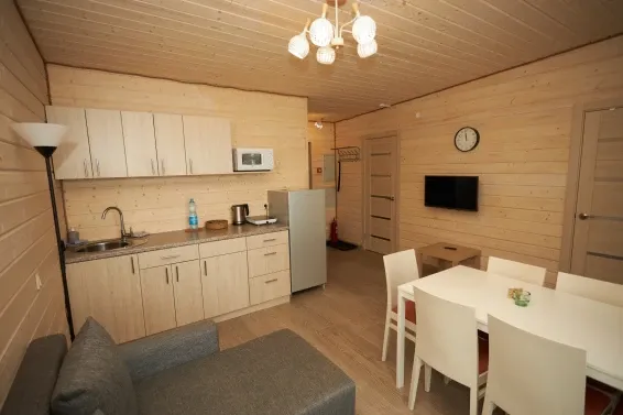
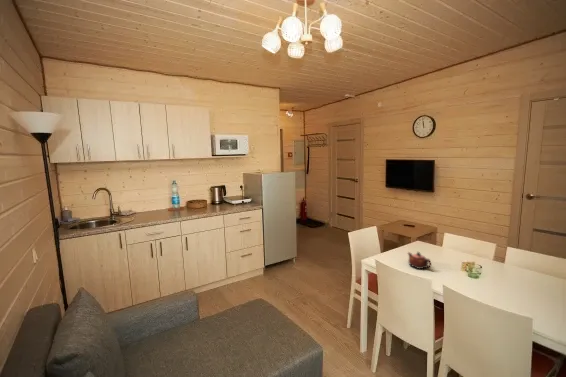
+ teapot (418, 259)
